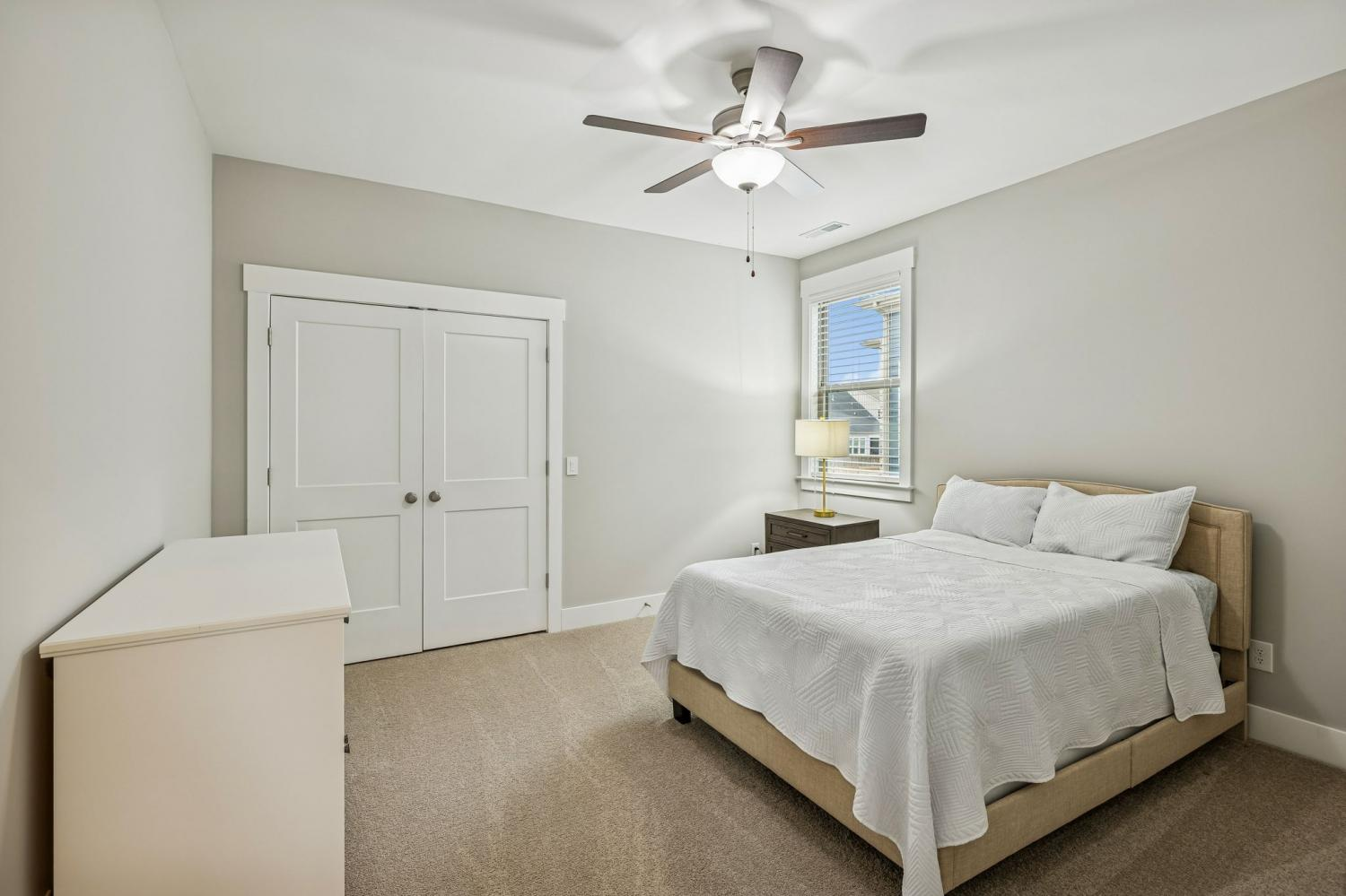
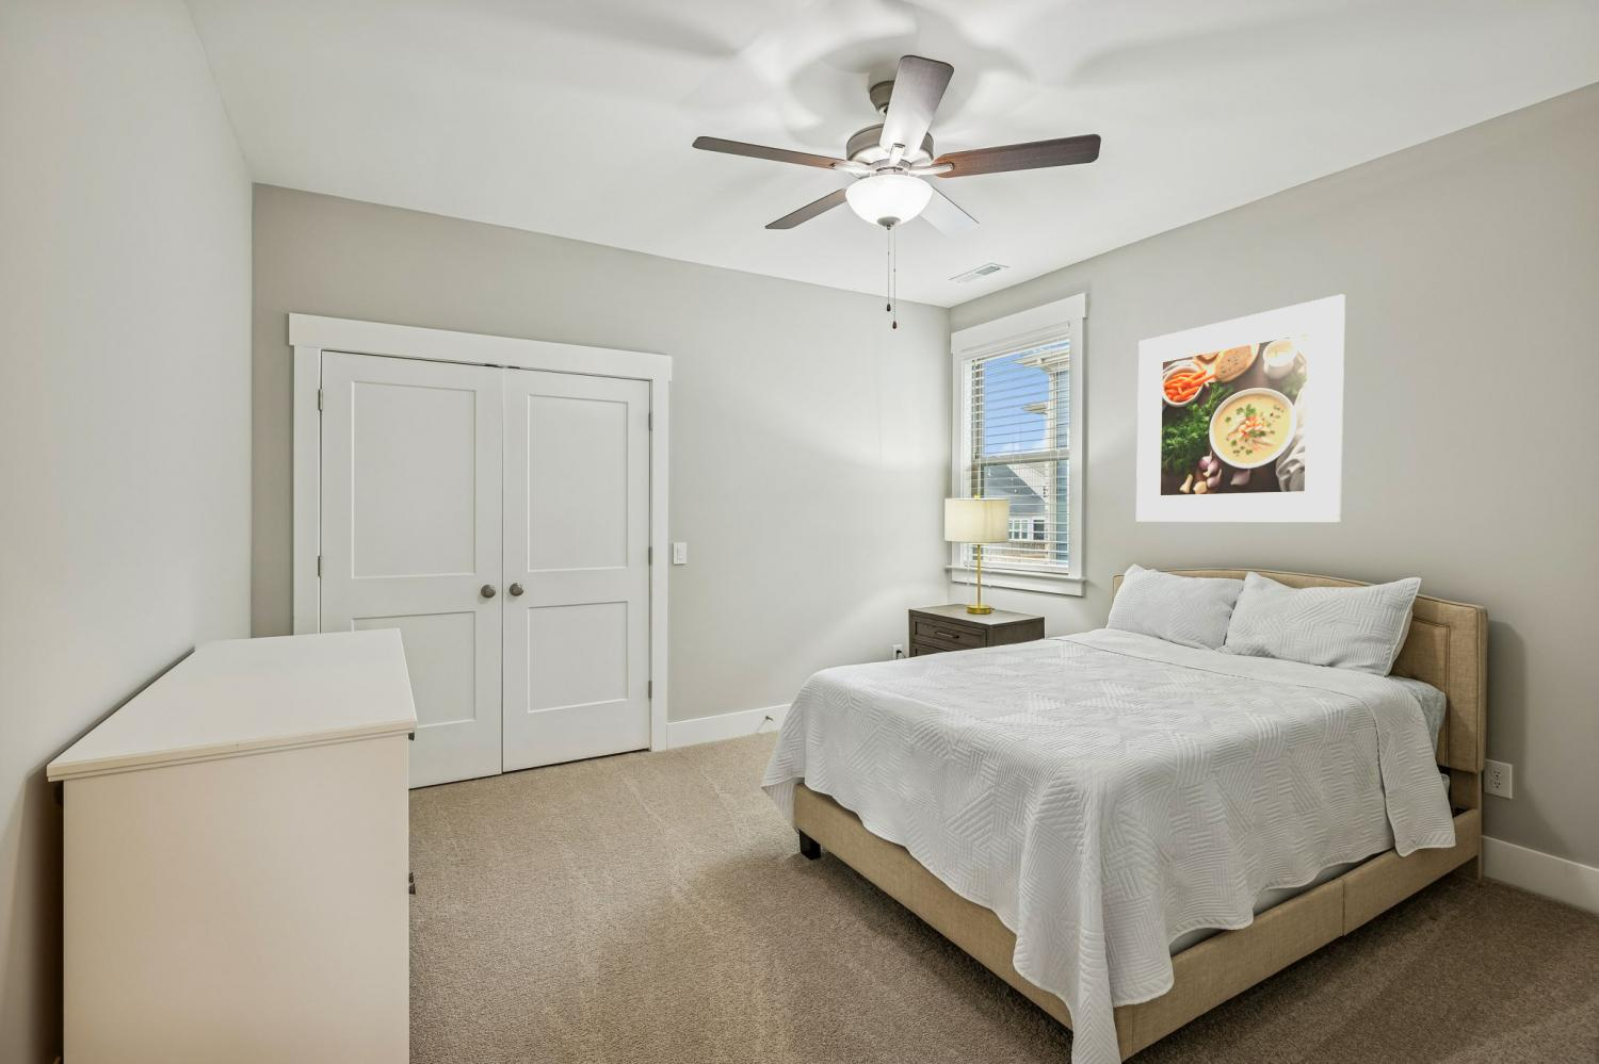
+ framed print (1228, 420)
